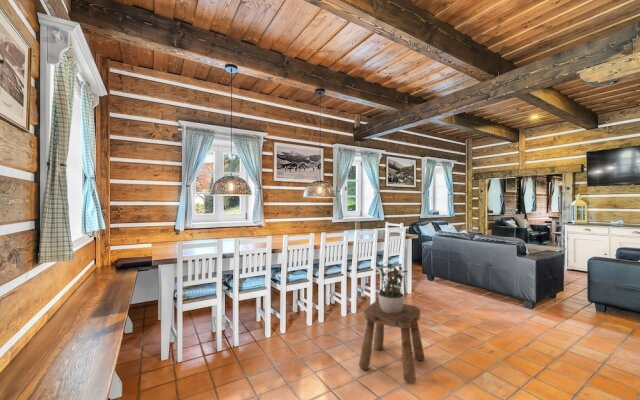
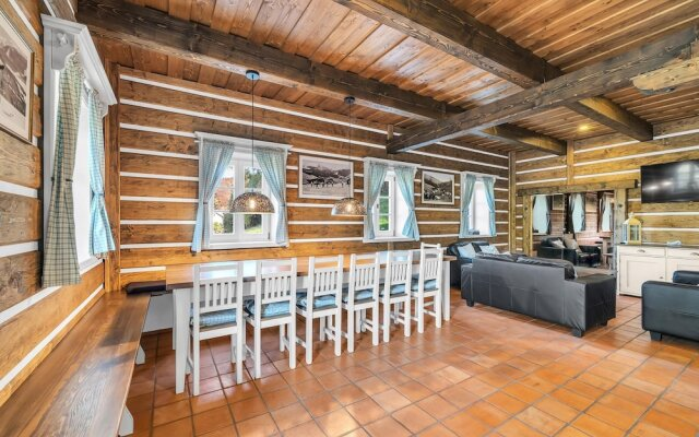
- potted plant (392, 285)
- stool (383, 336)
